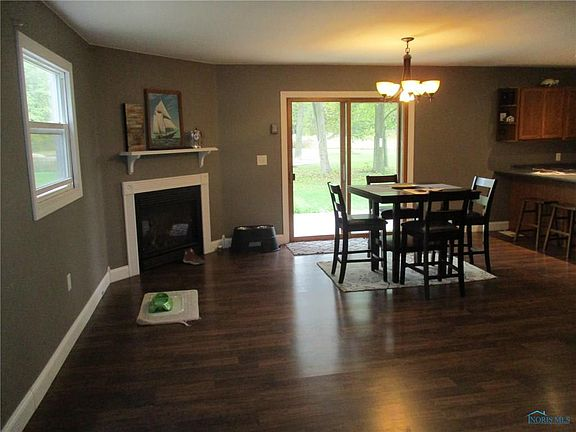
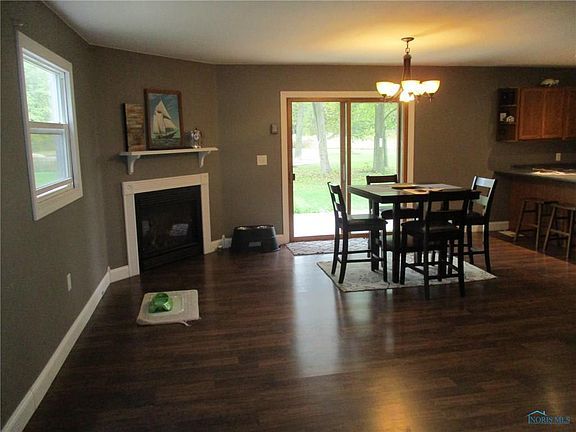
- sneaker (193, 255)
